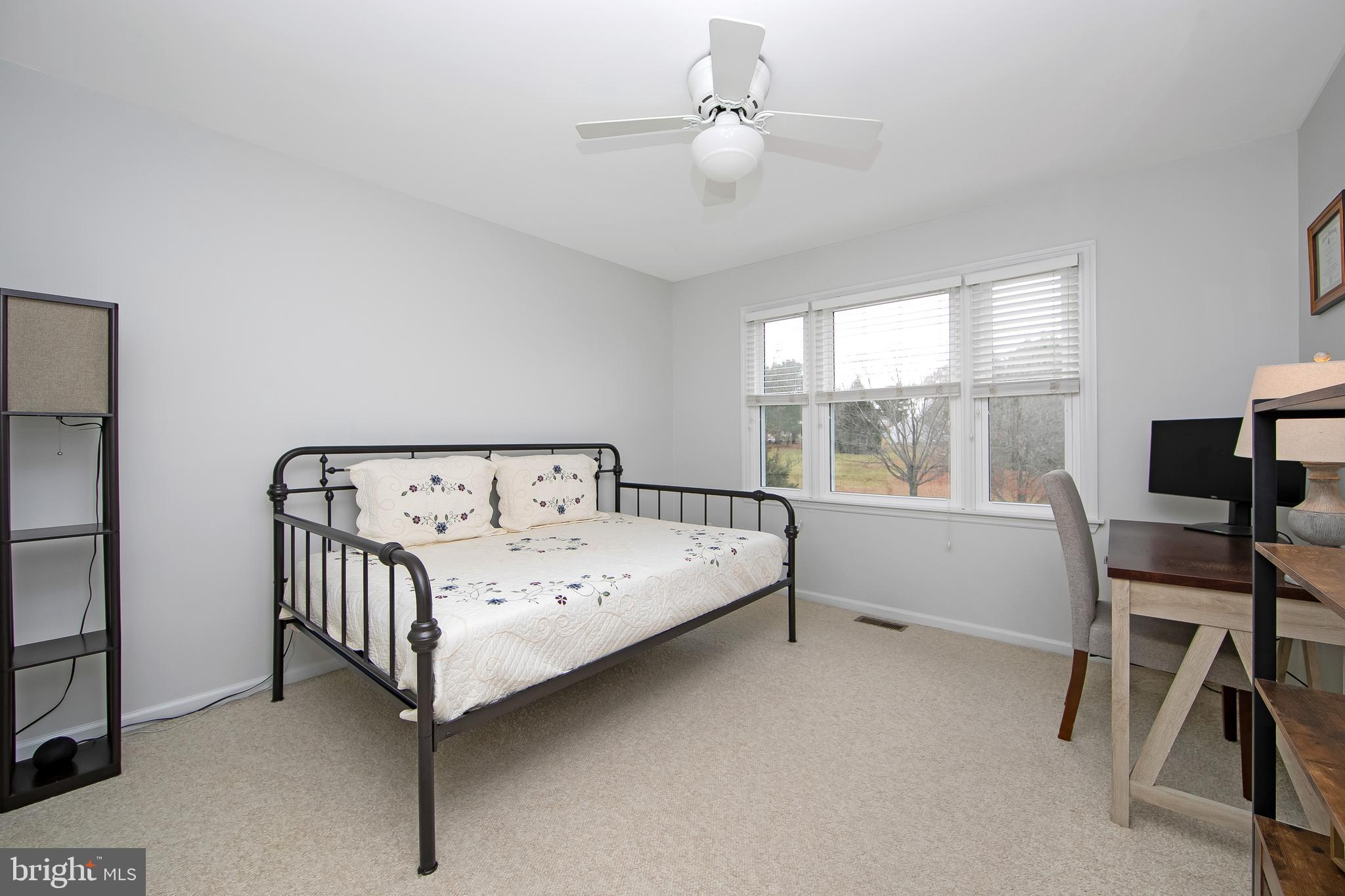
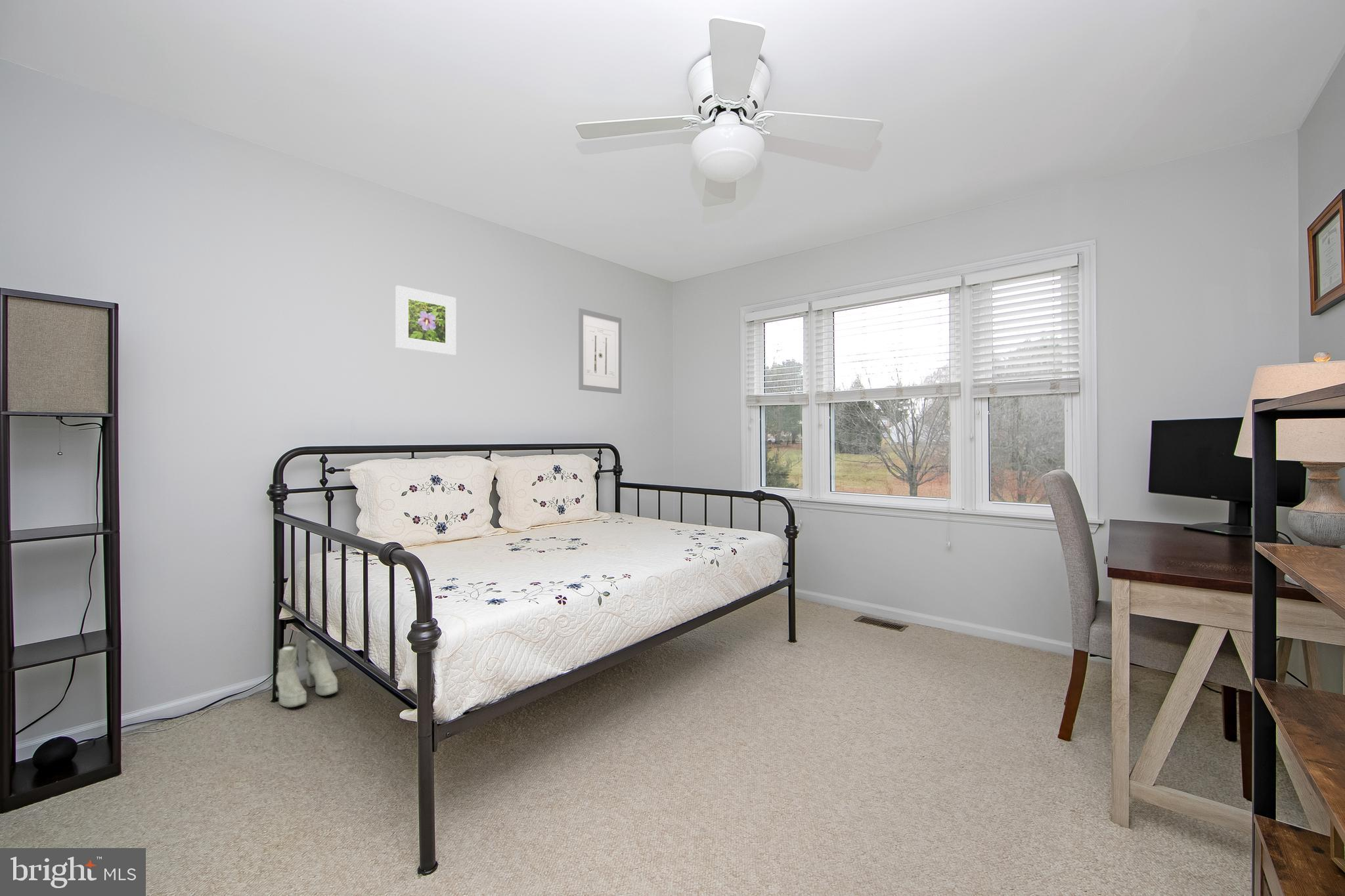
+ wall art (600, 352)
+ boots (306, 668)
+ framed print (426, 322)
